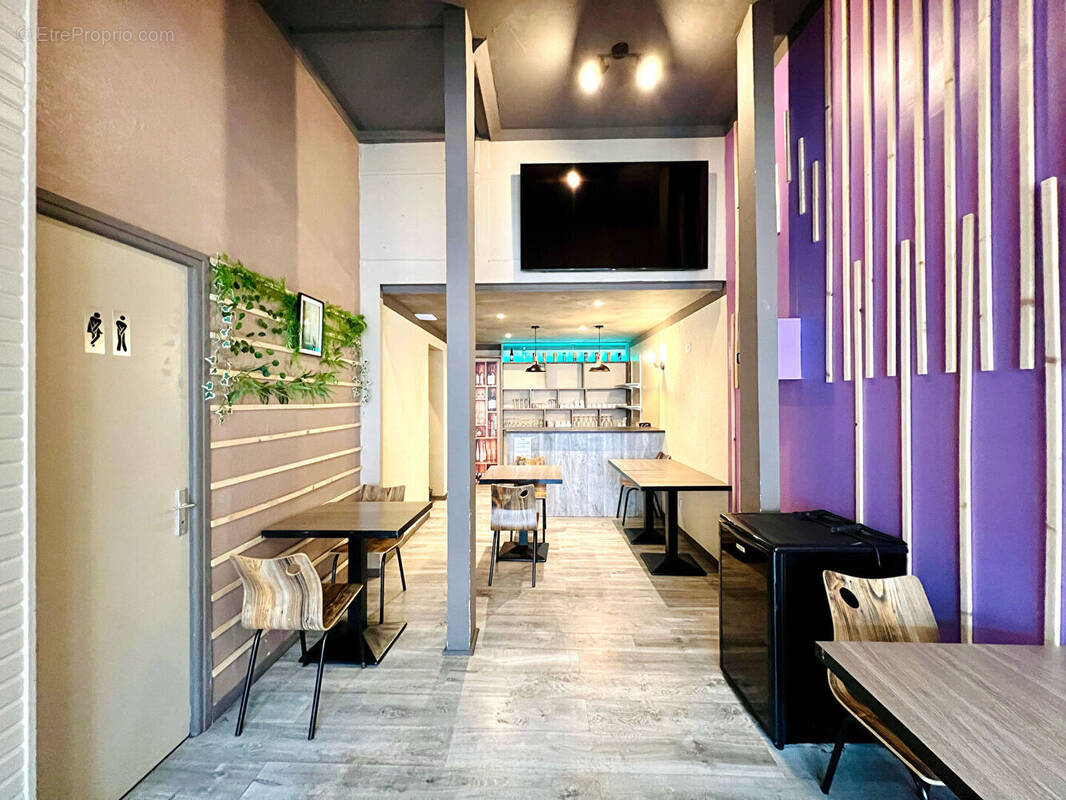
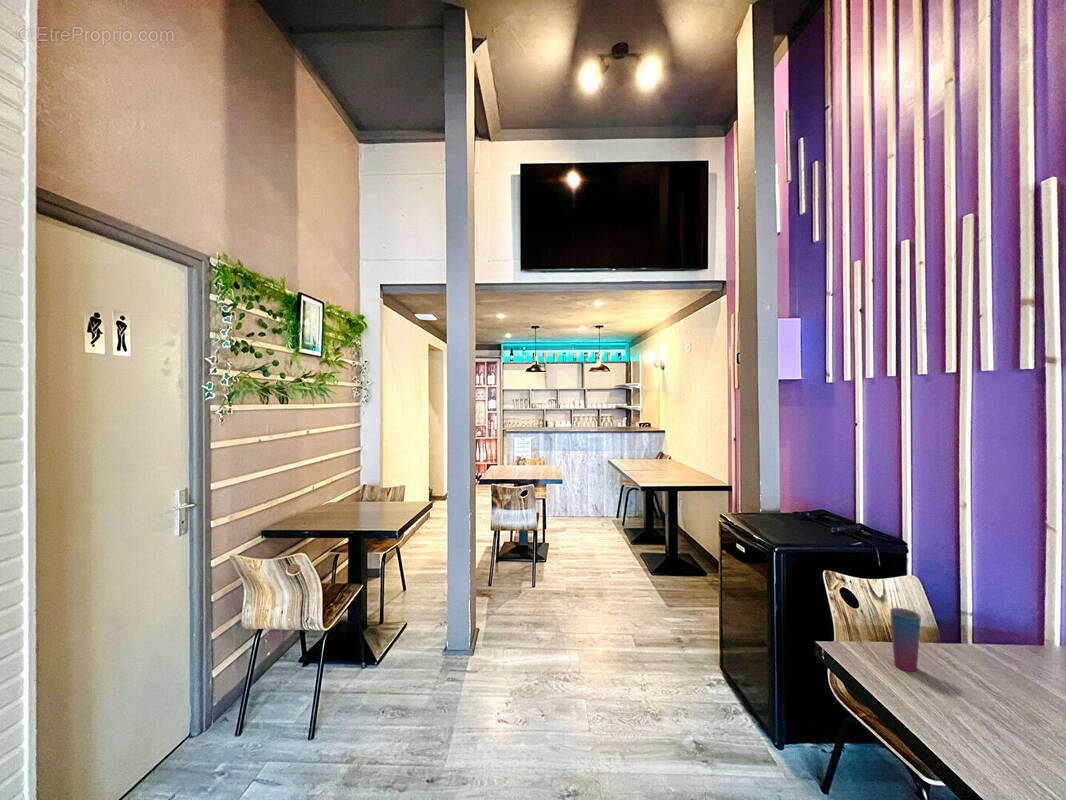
+ cup (905, 639)
